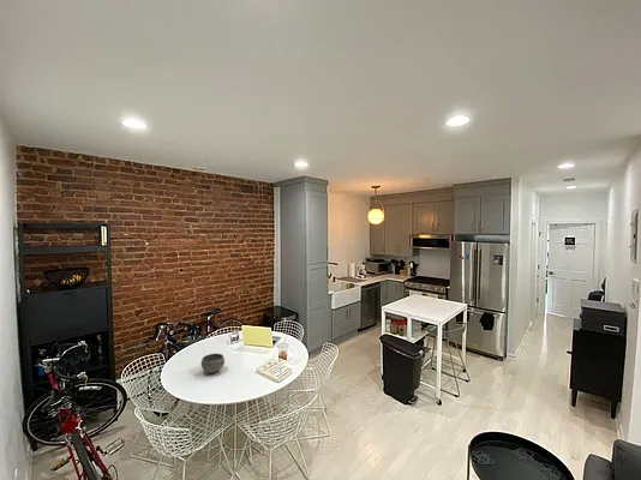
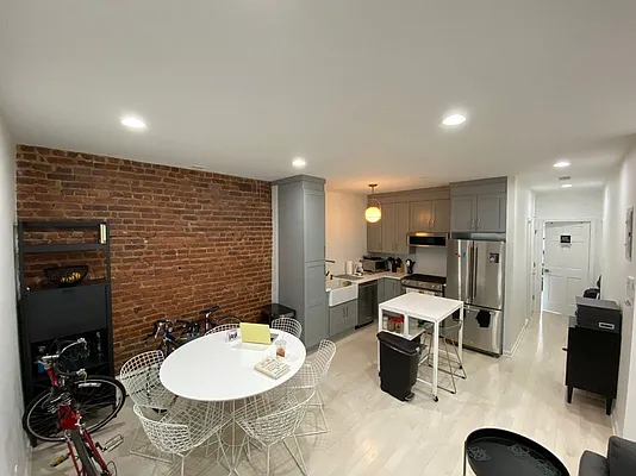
- bowl (212, 364)
